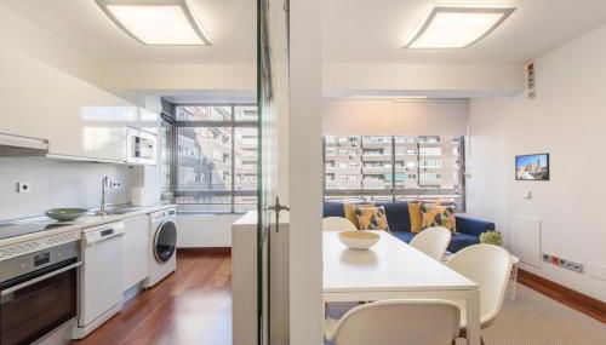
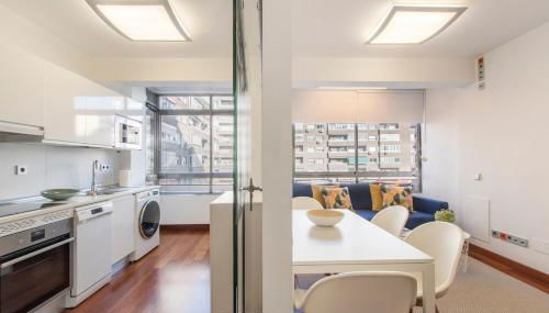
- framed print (531, 167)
